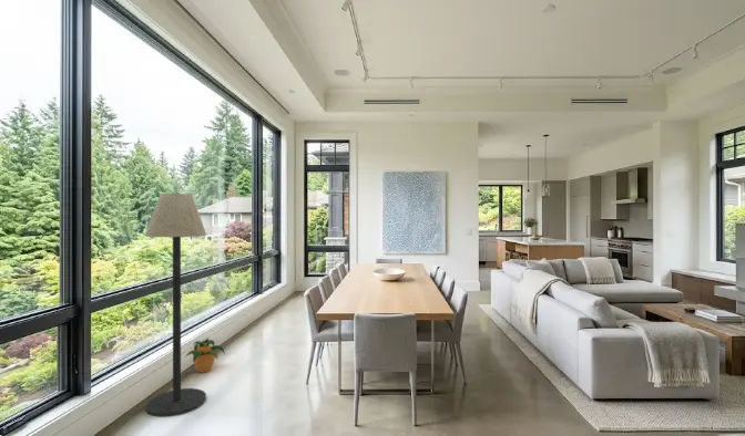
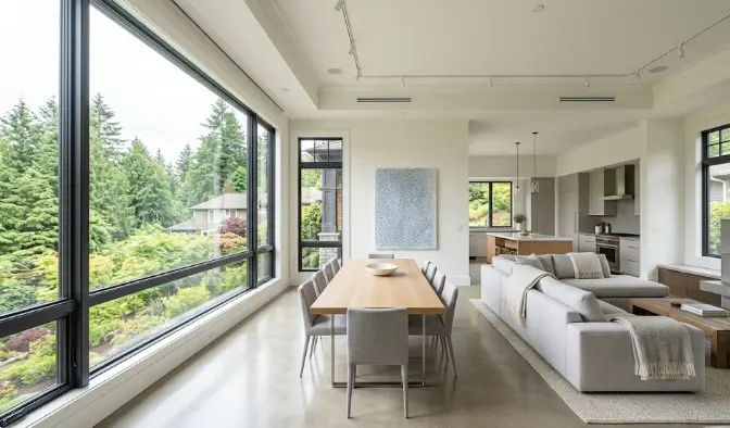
- floor lamp (176, 298)
- potted plant (203, 354)
